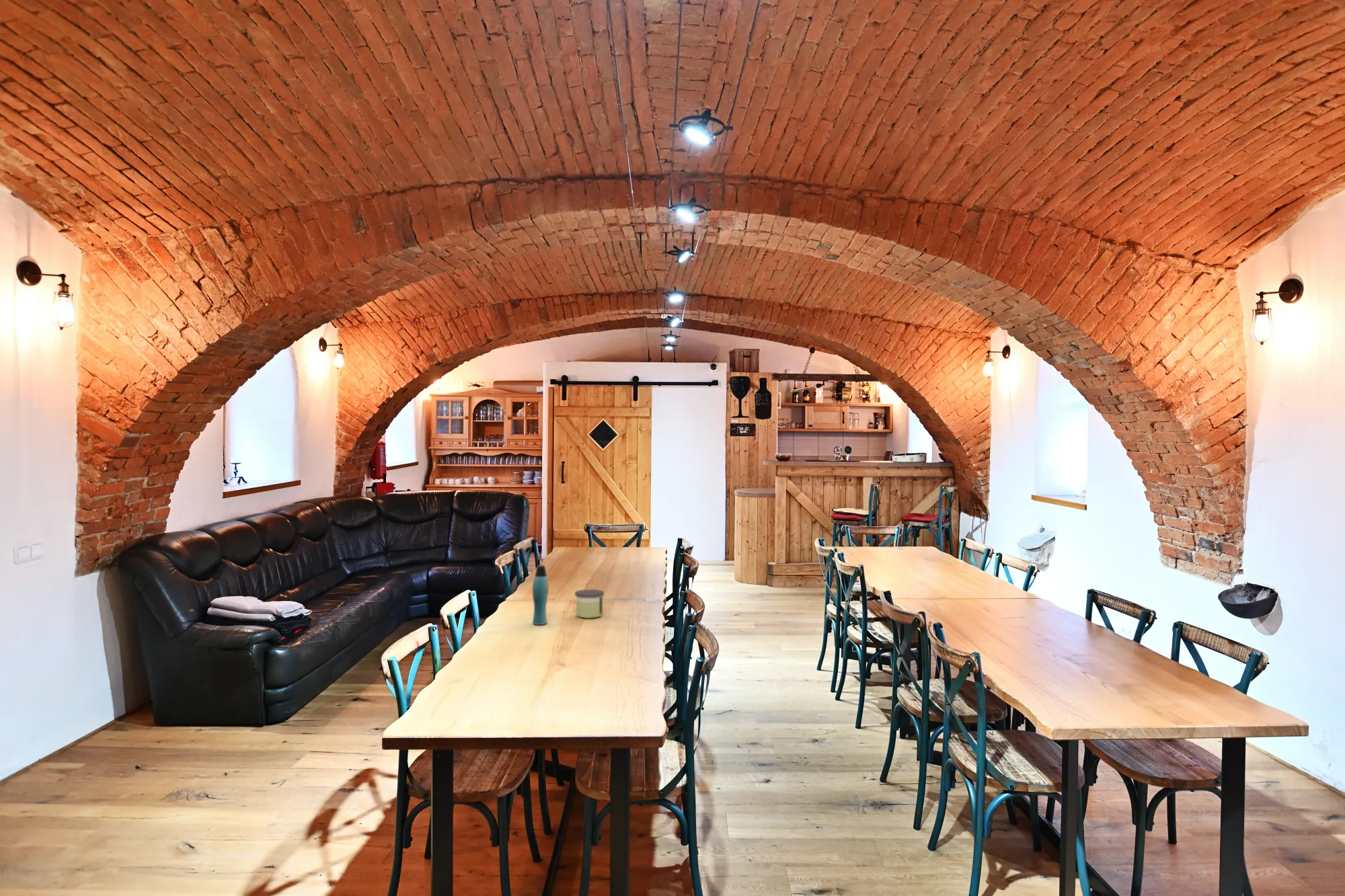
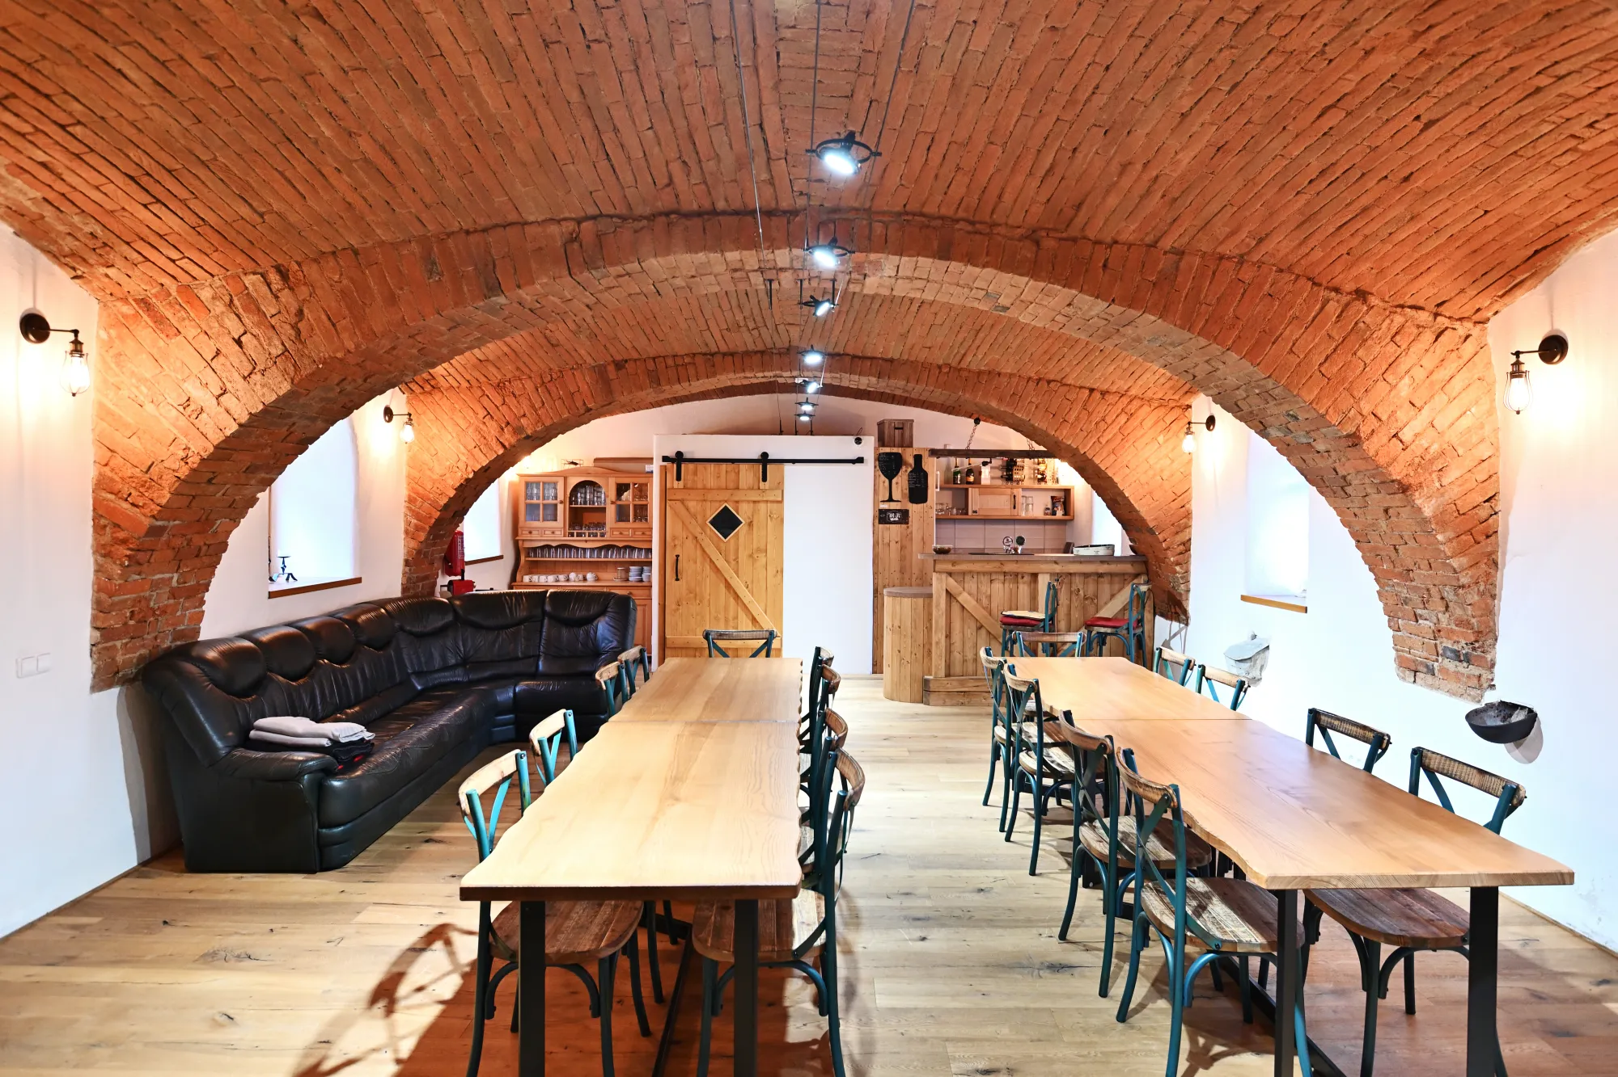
- candle (589, 604)
- bottle (540, 594)
